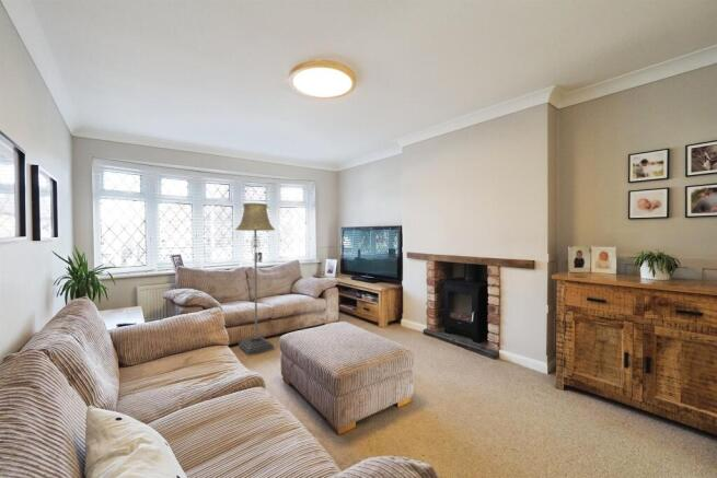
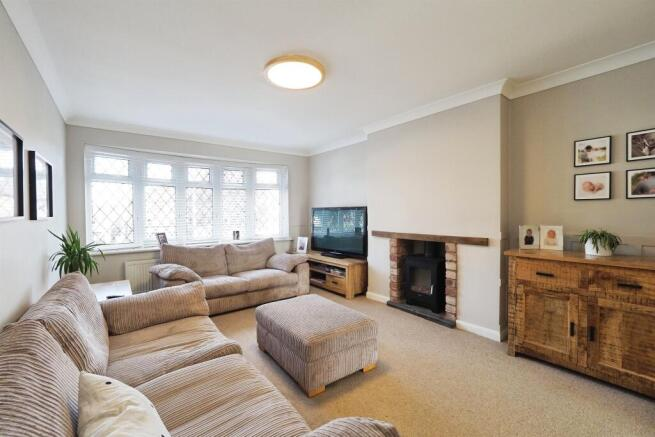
- floor lamp (255, 276)
